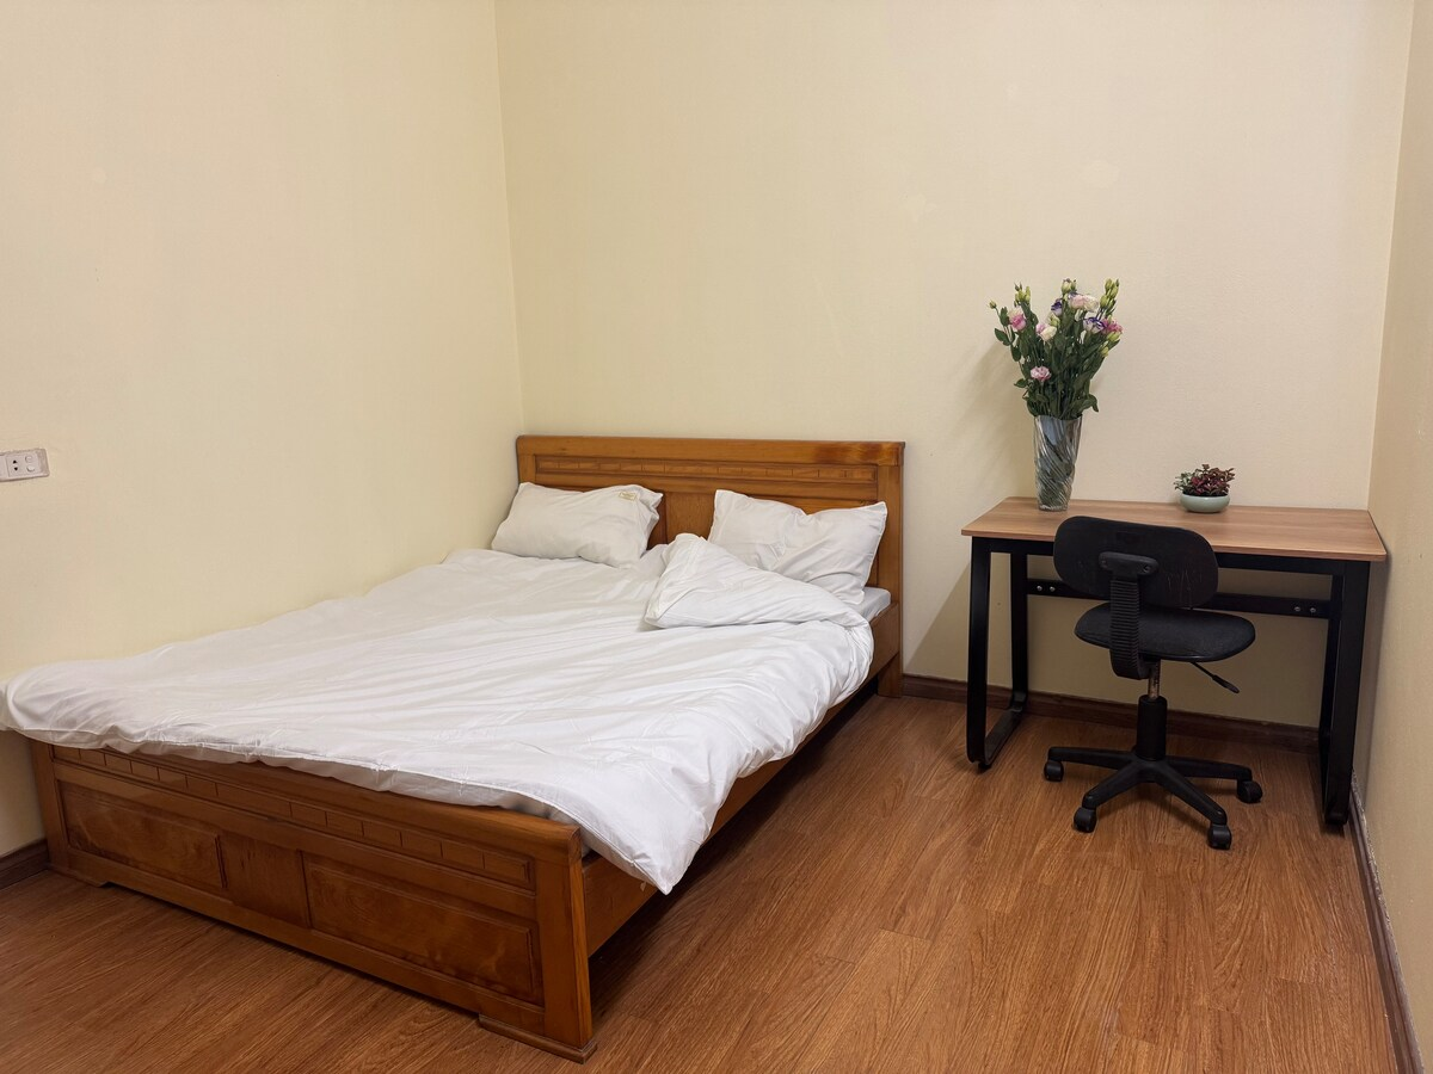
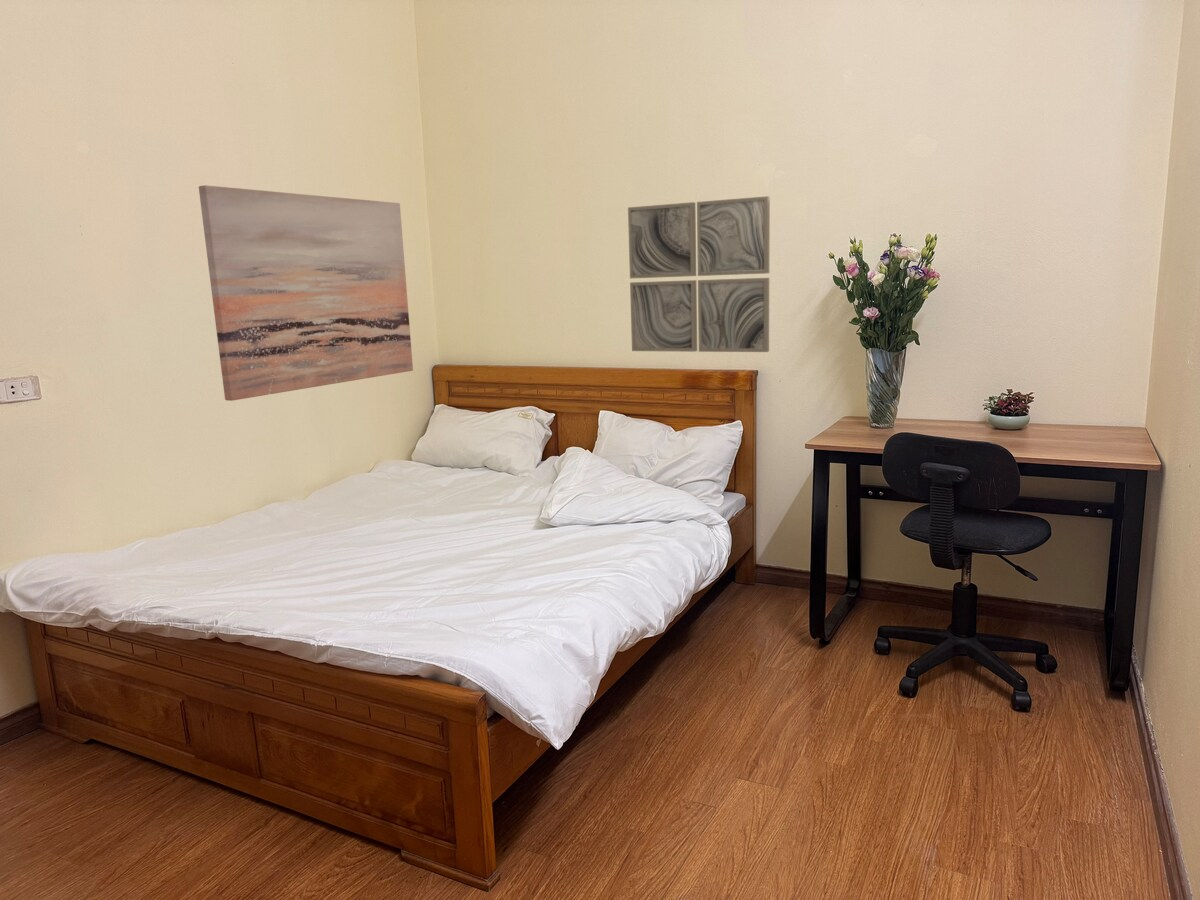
+ wall art (698, 280)
+ wall art (321, 291)
